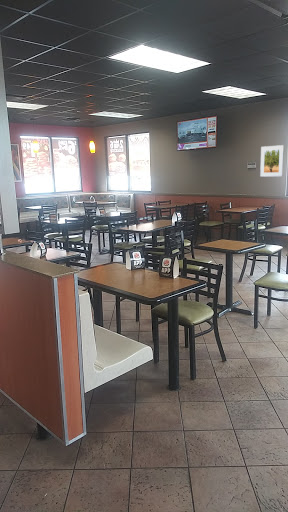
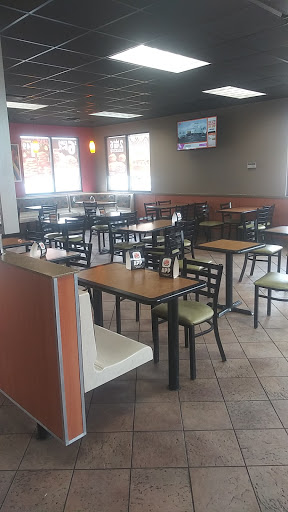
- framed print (271, 161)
